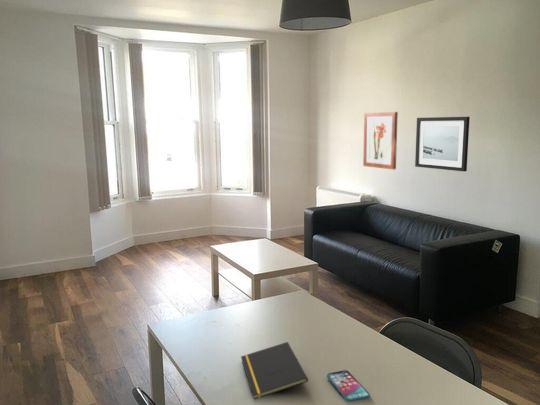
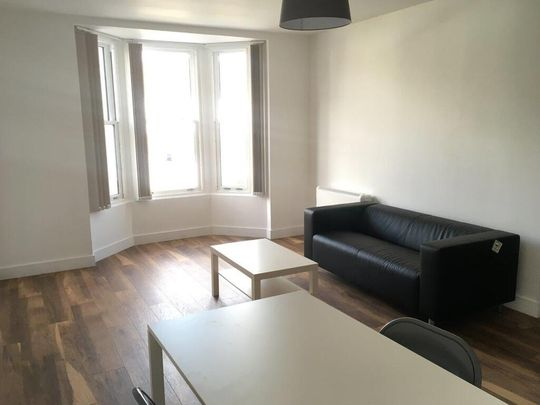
- wall art (379, 140)
- wall art (440, 143)
- notepad (272, 368)
- smartphone (347, 385)
